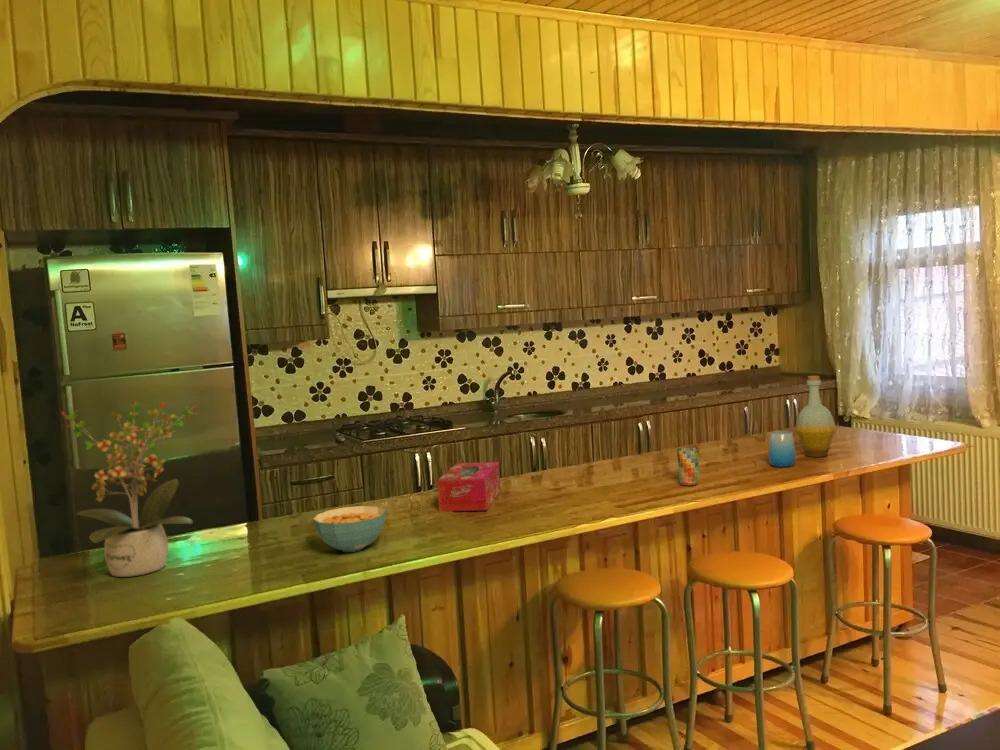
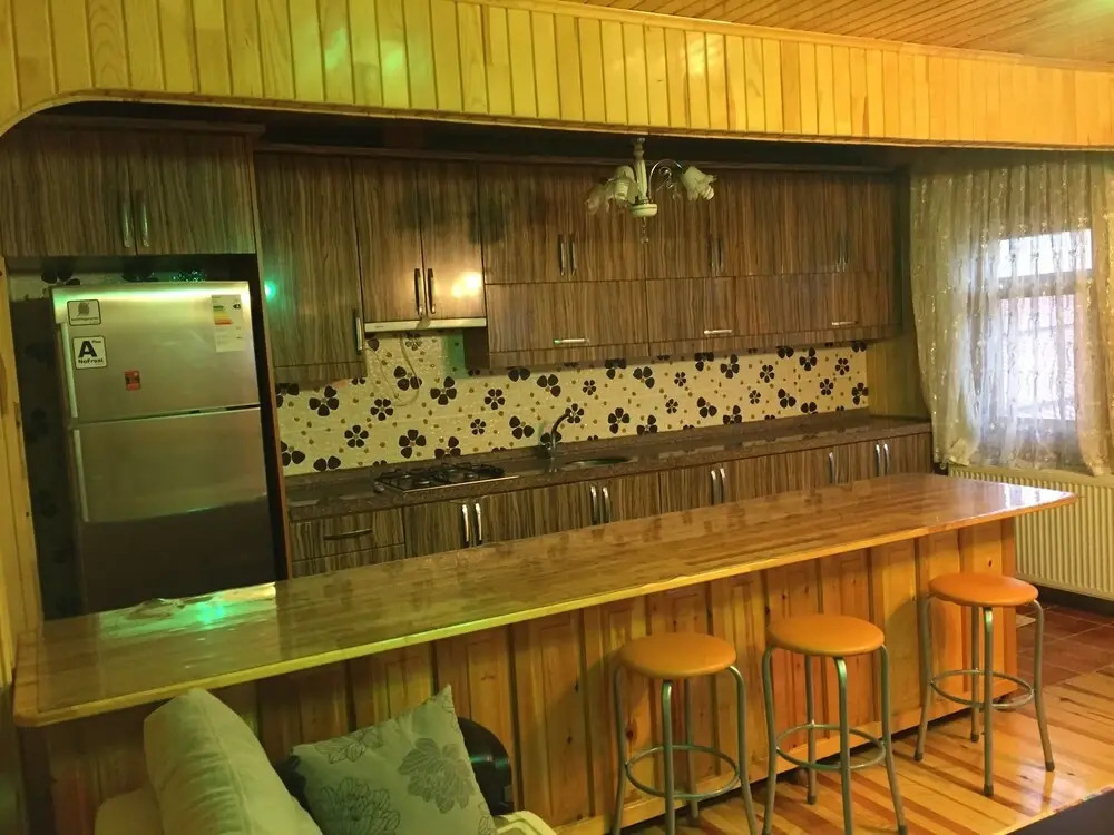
- bottle (815, 415)
- cup (781, 448)
- cereal bowl (351, 531)
- cup (688, 466)
- tissue box (470, 485)
- potted plant (131, 485)
